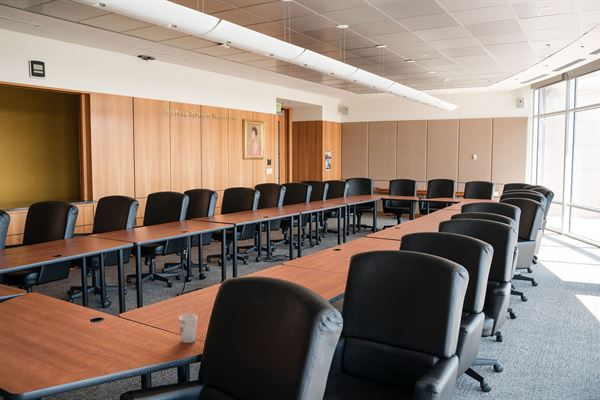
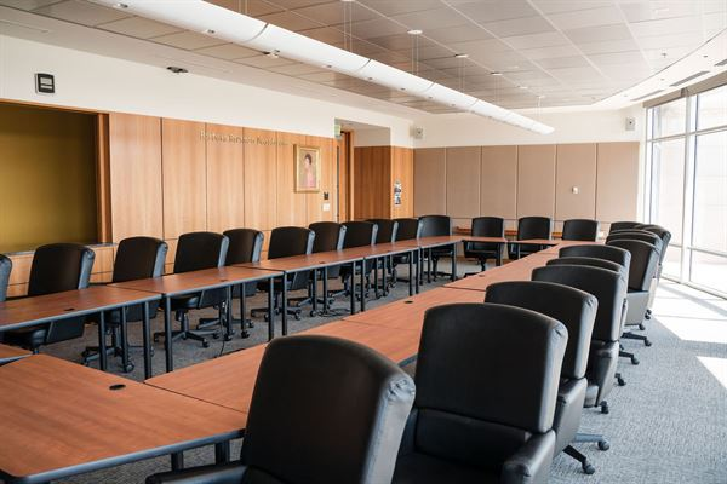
- cup (188, 328)
